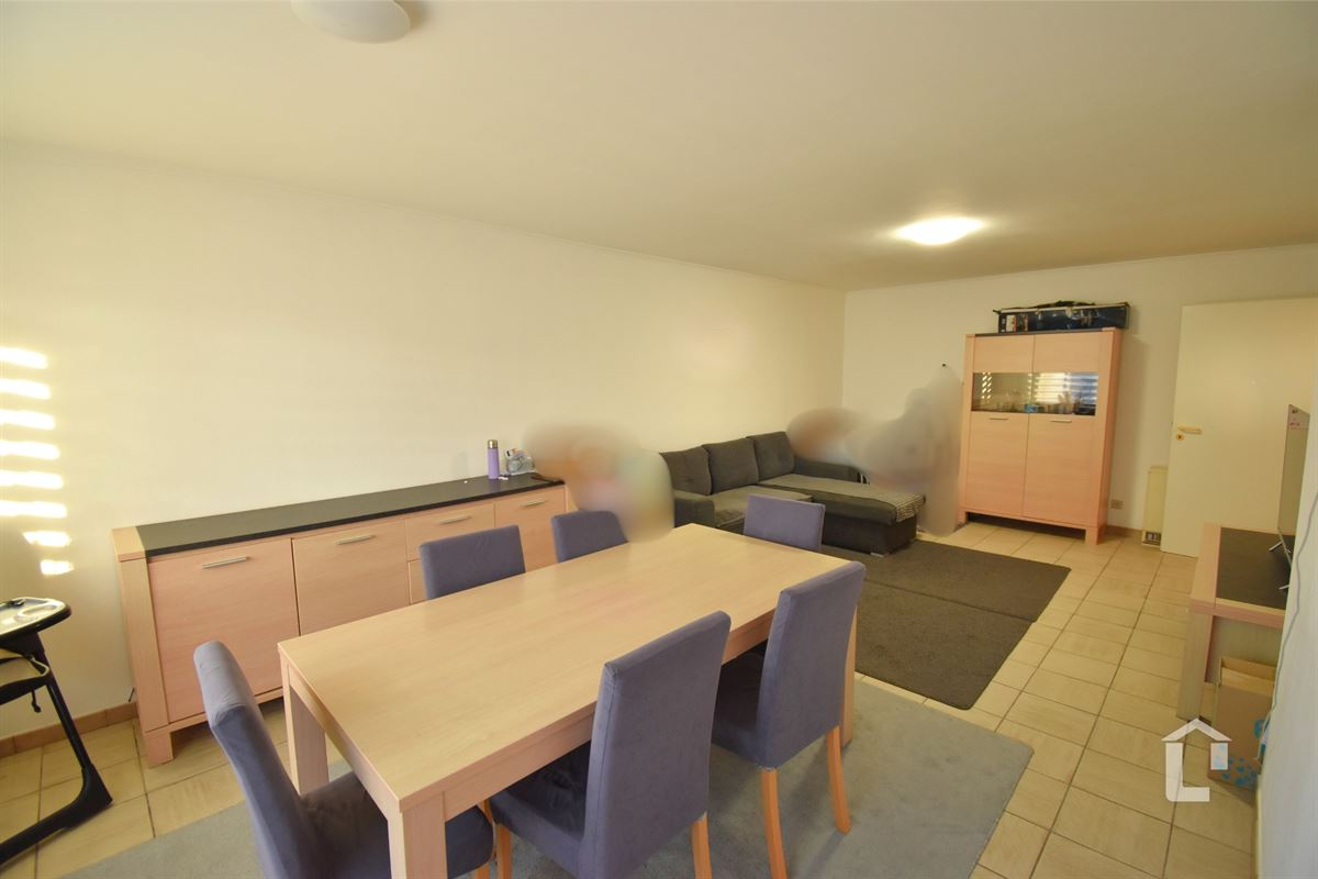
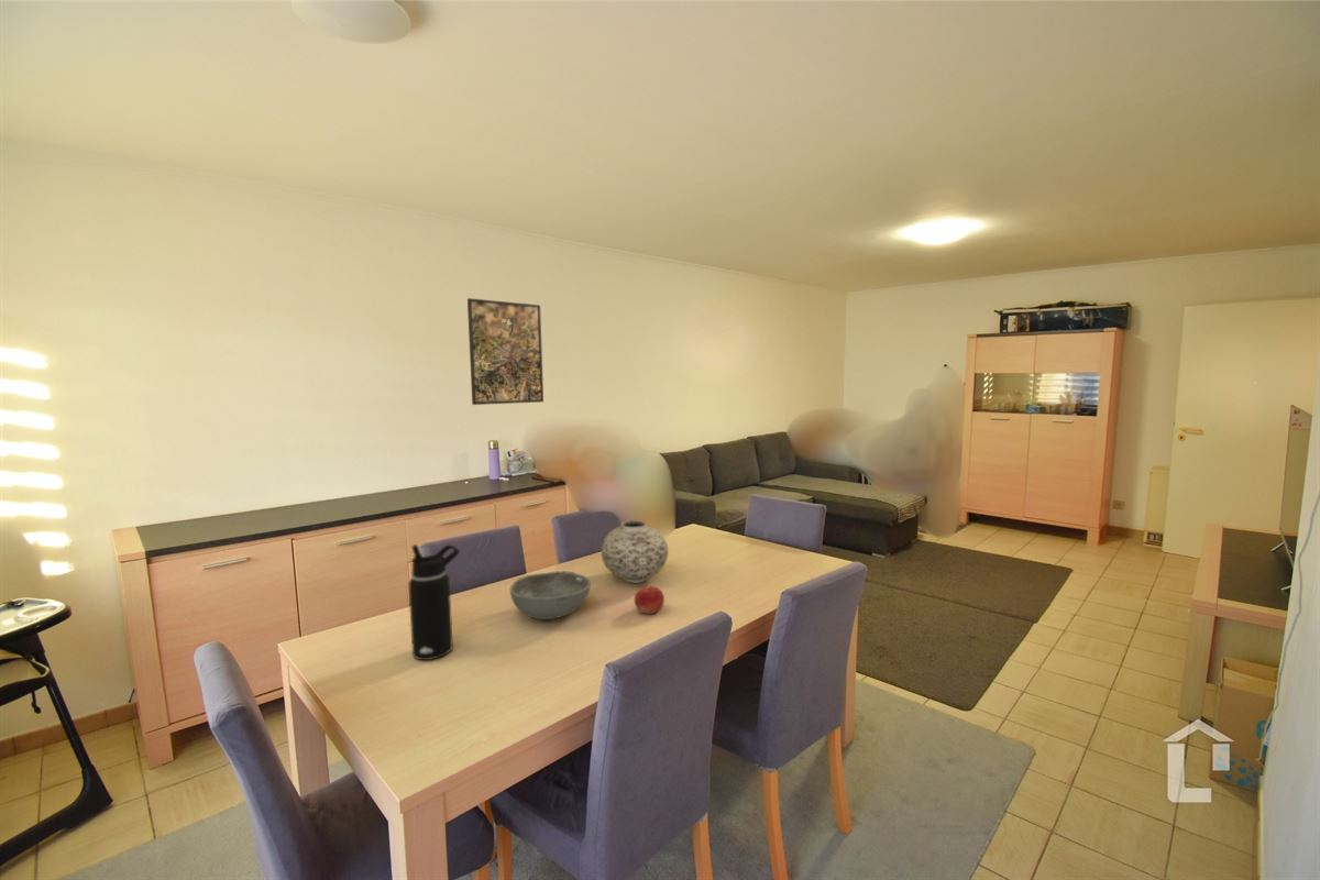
+ vase (635, 551)
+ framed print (507, 353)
+ fruit (649, 598)
+ water bottle (435, 596)
+ bowl (551, 597)
